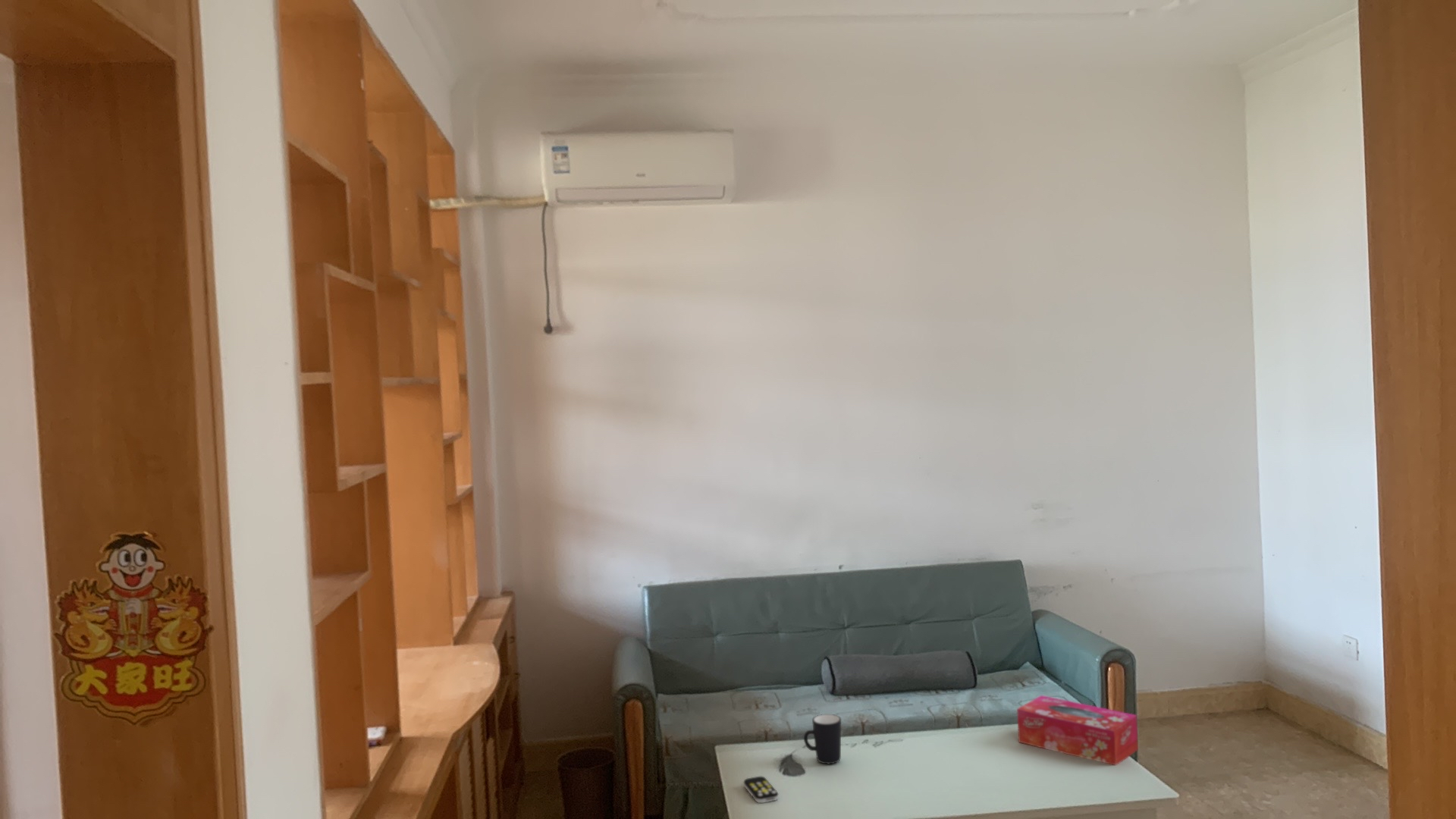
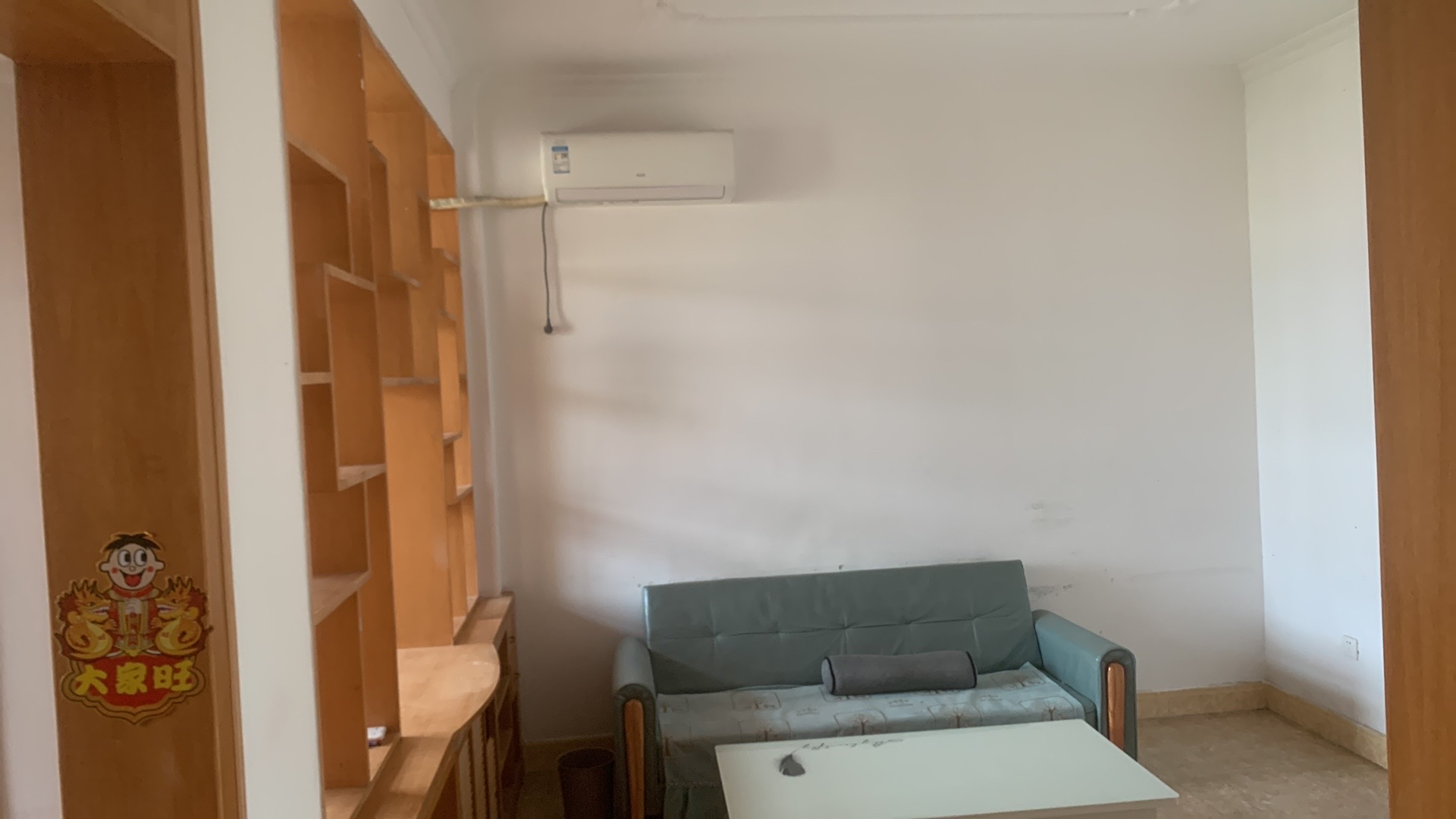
- remote control (761, 789)
- mug (823, 740)
- tissue box (1076, 729)
